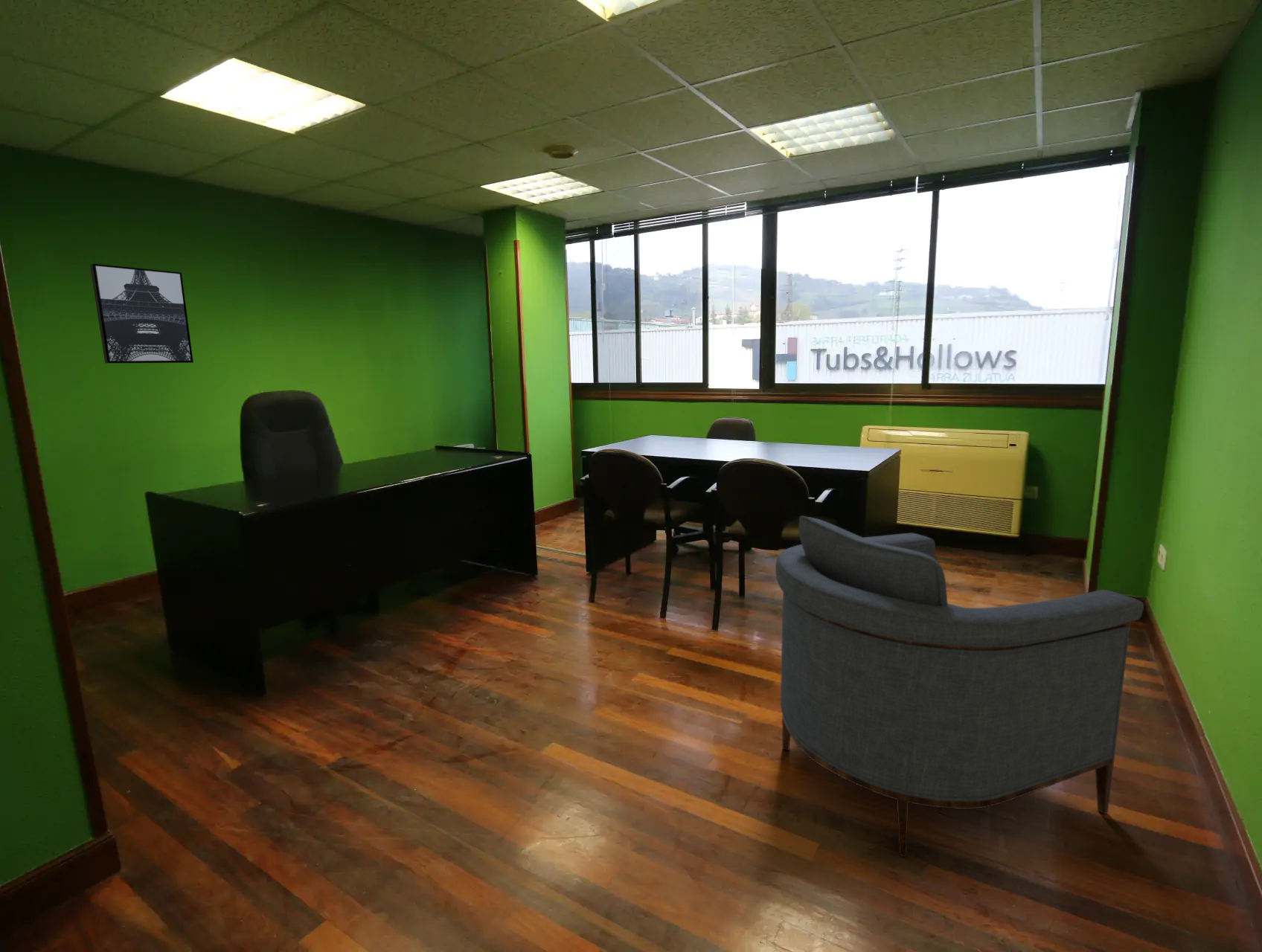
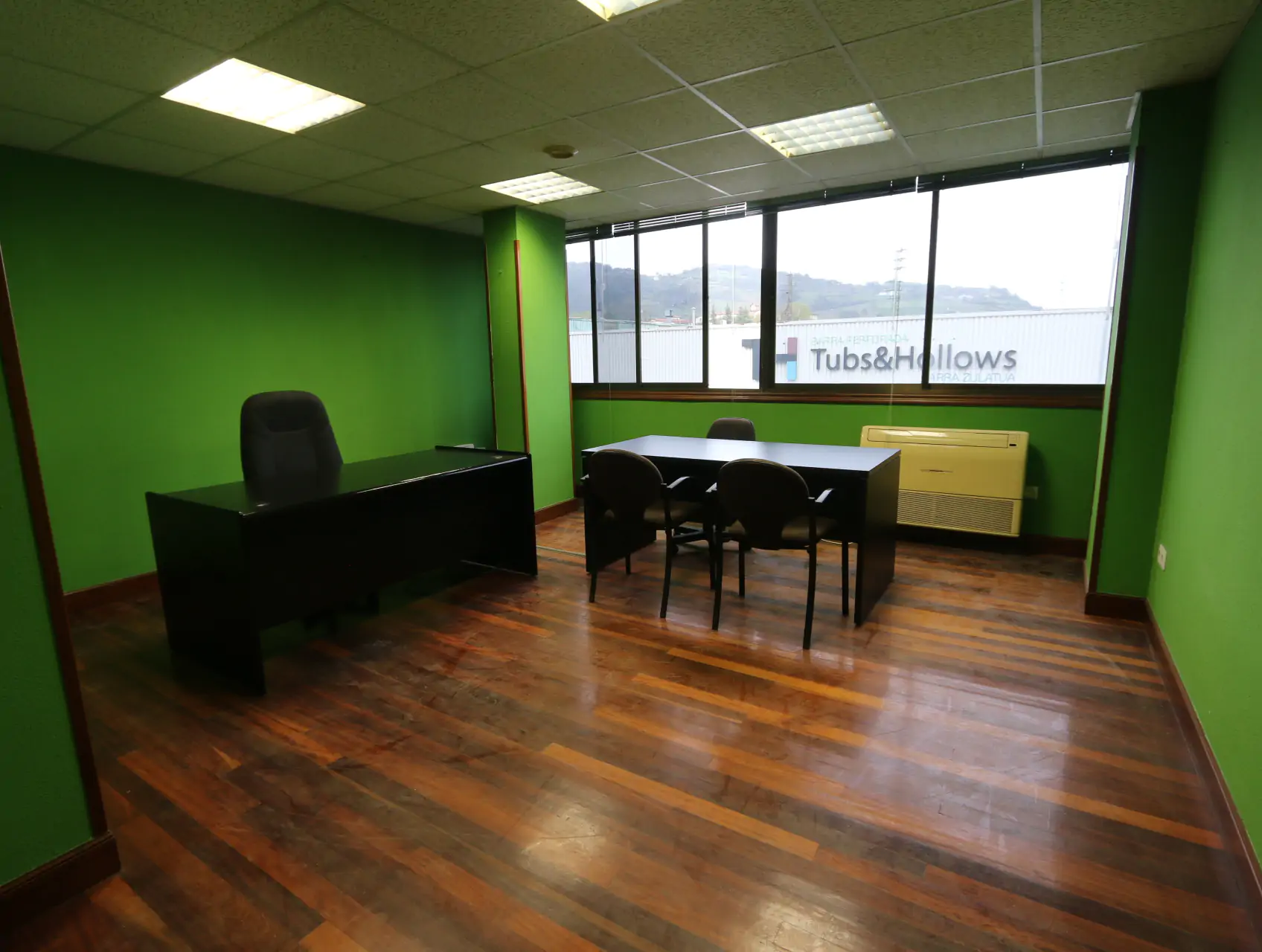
- armchair (912, 653)
- wall art (144, 316)
